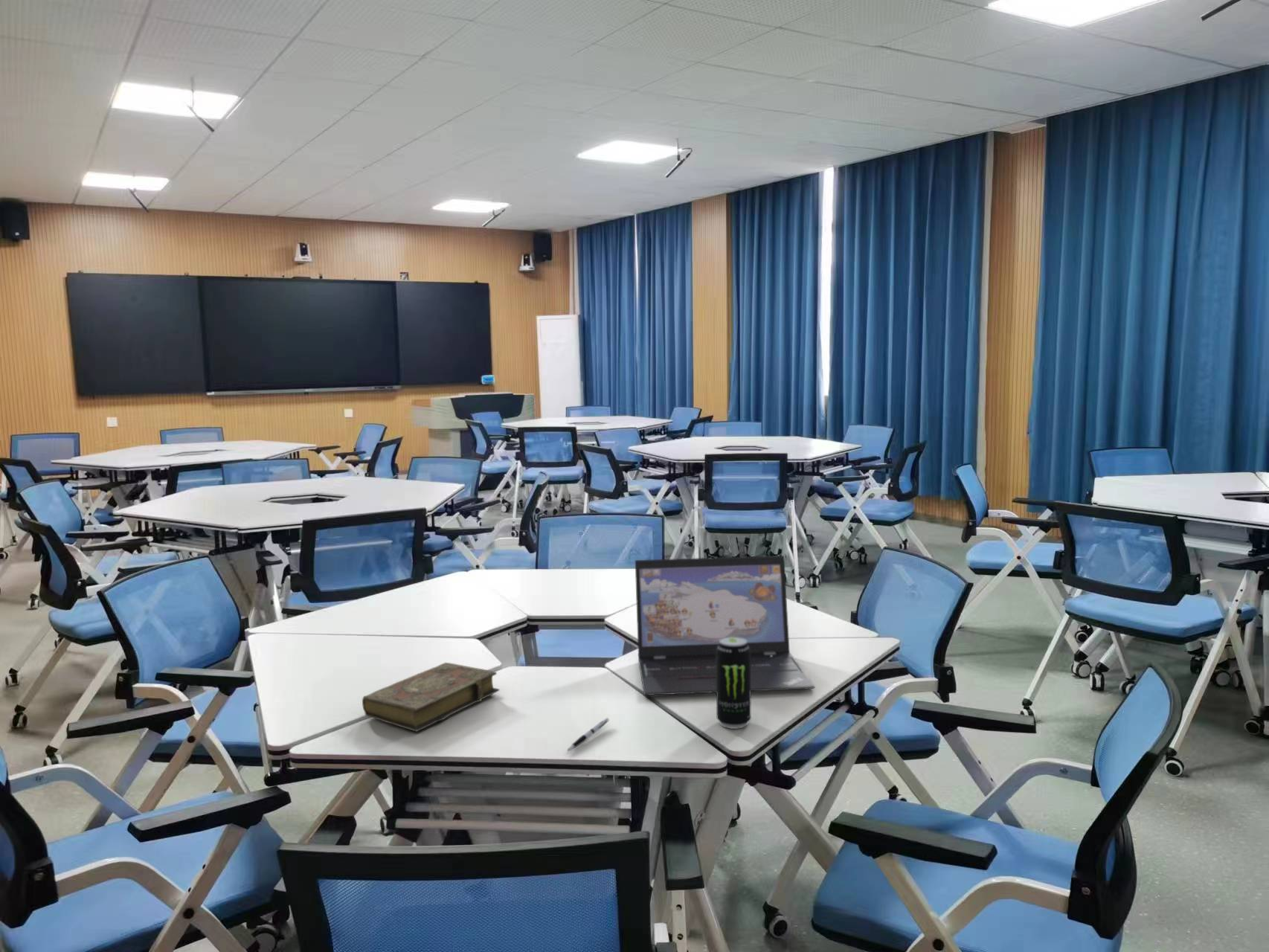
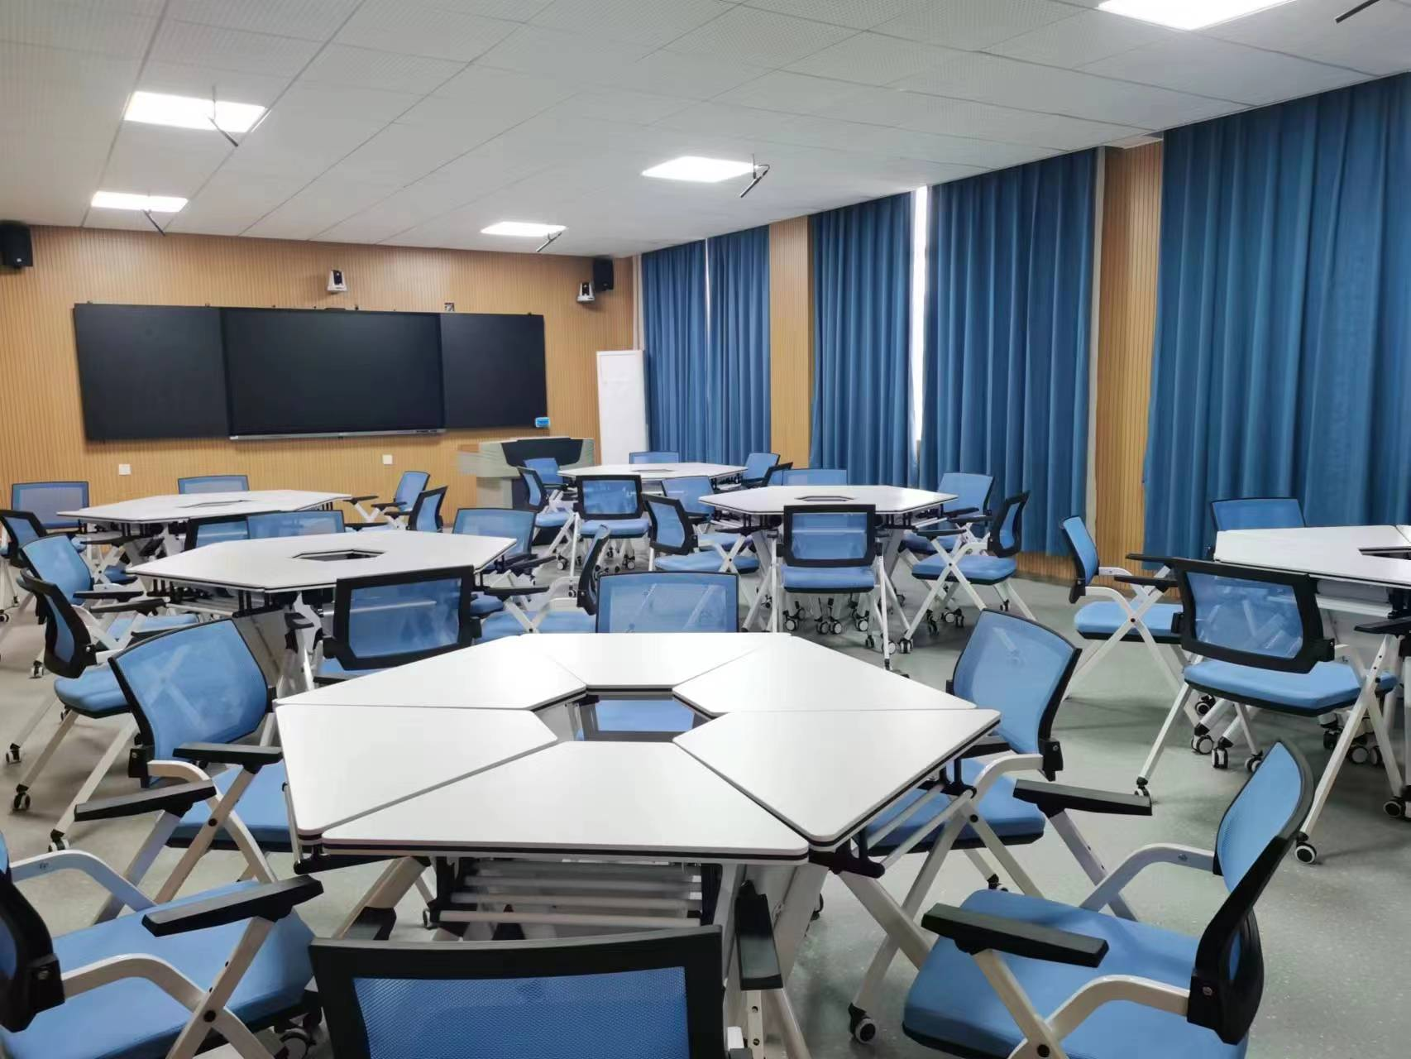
- laptop (719, 622)
- beverage can (733, 682)
- pen (588, 734)
- book (432, 693)
